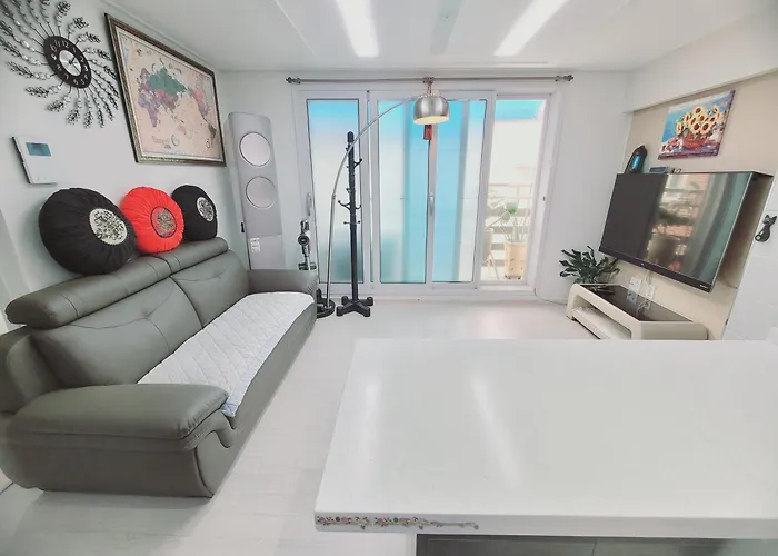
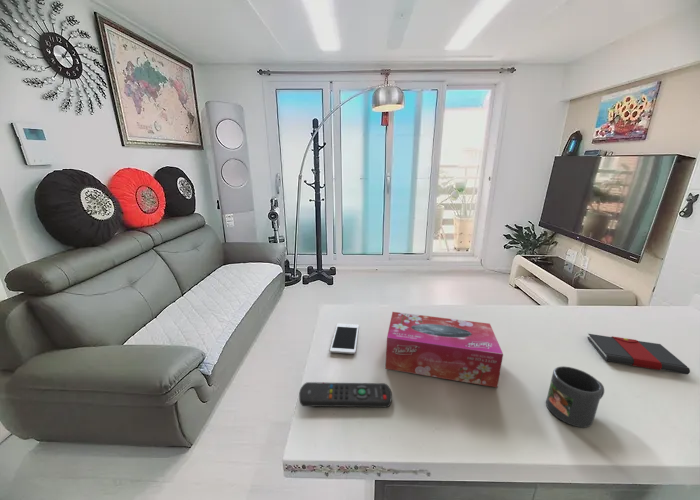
+ cell phone (345, 337)
+ mug (578, 395)
+ book (633, 351)
+ remote control (345, 394)
+ tissue box (439, 345)
